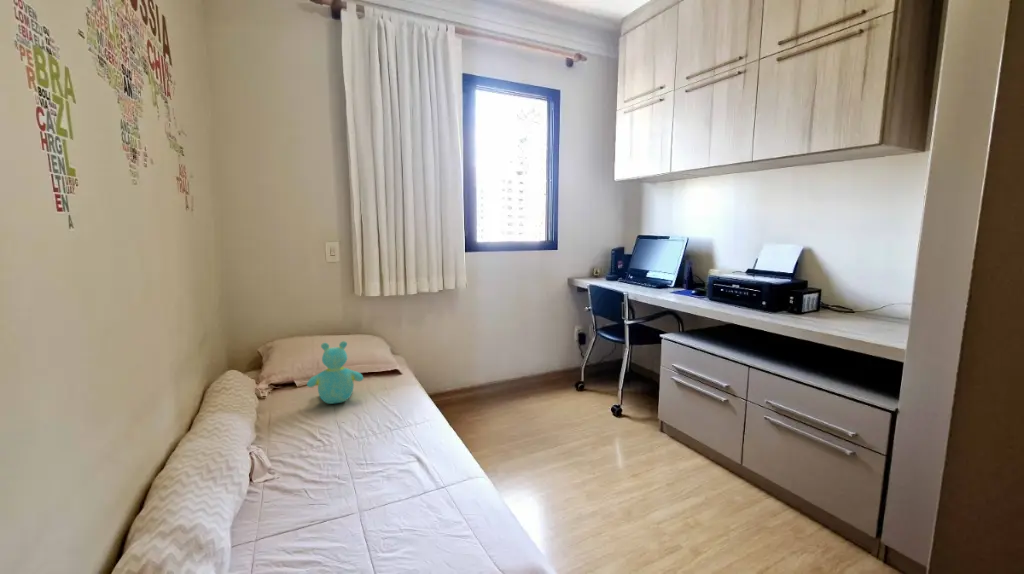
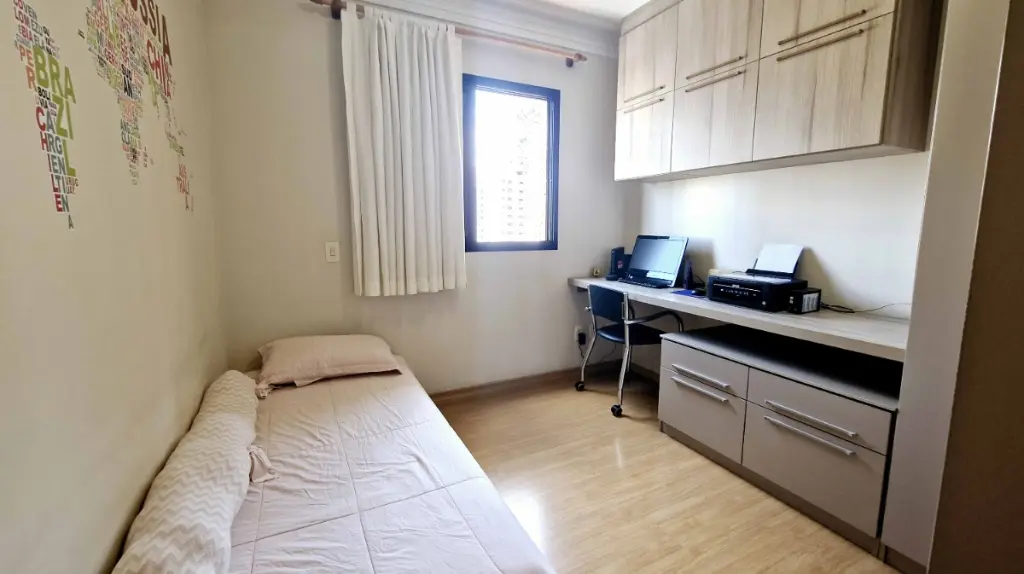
- teddy bear (335, 369)
